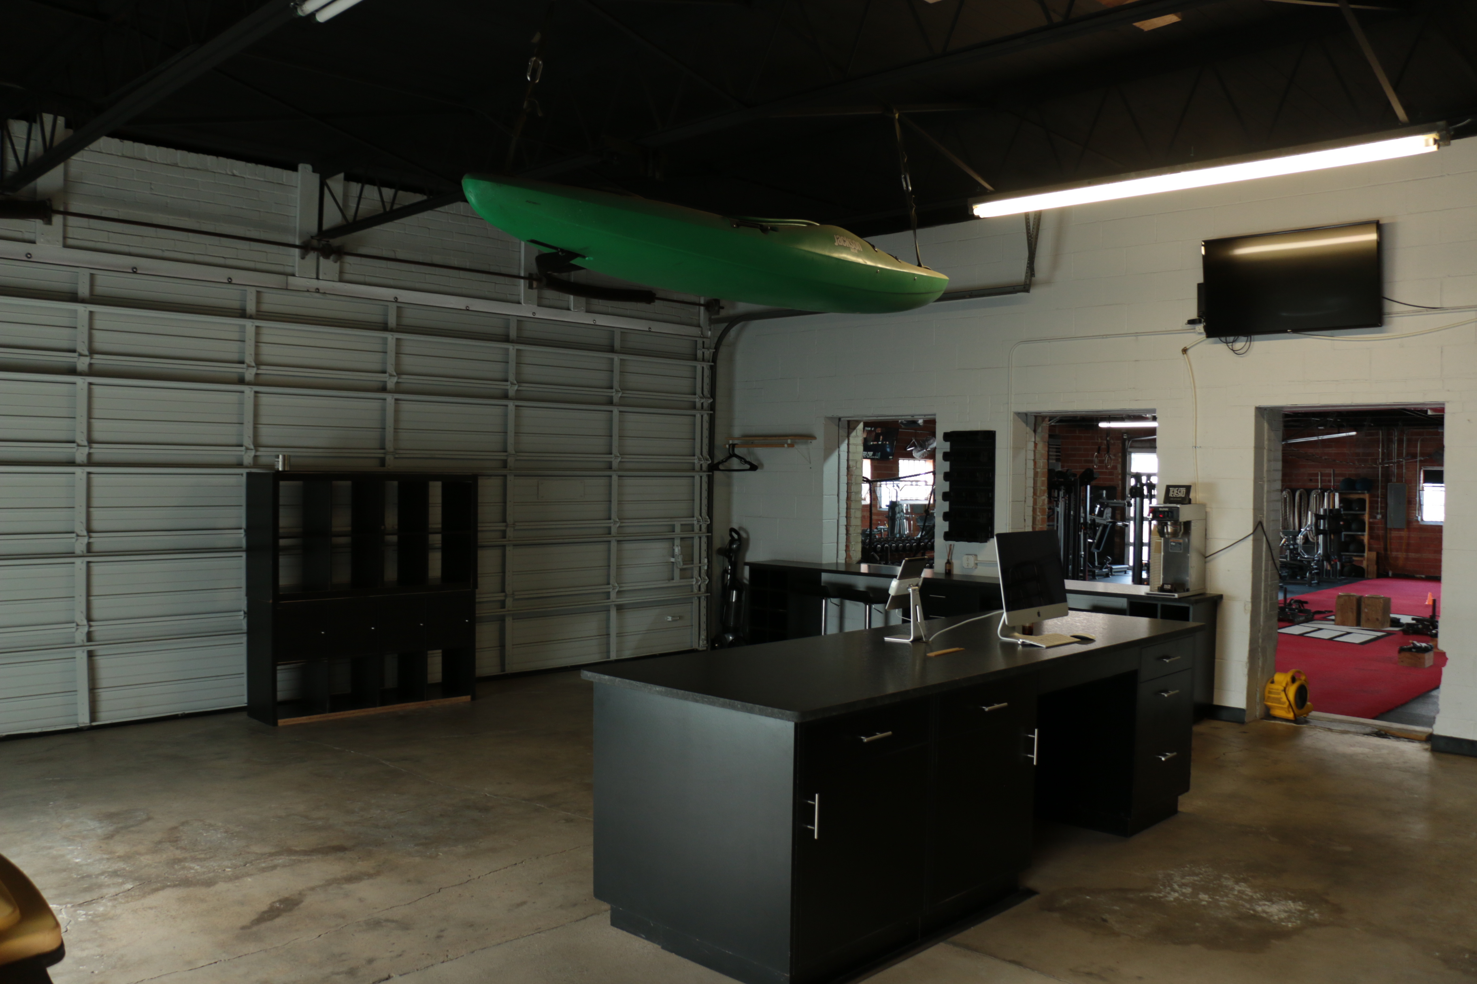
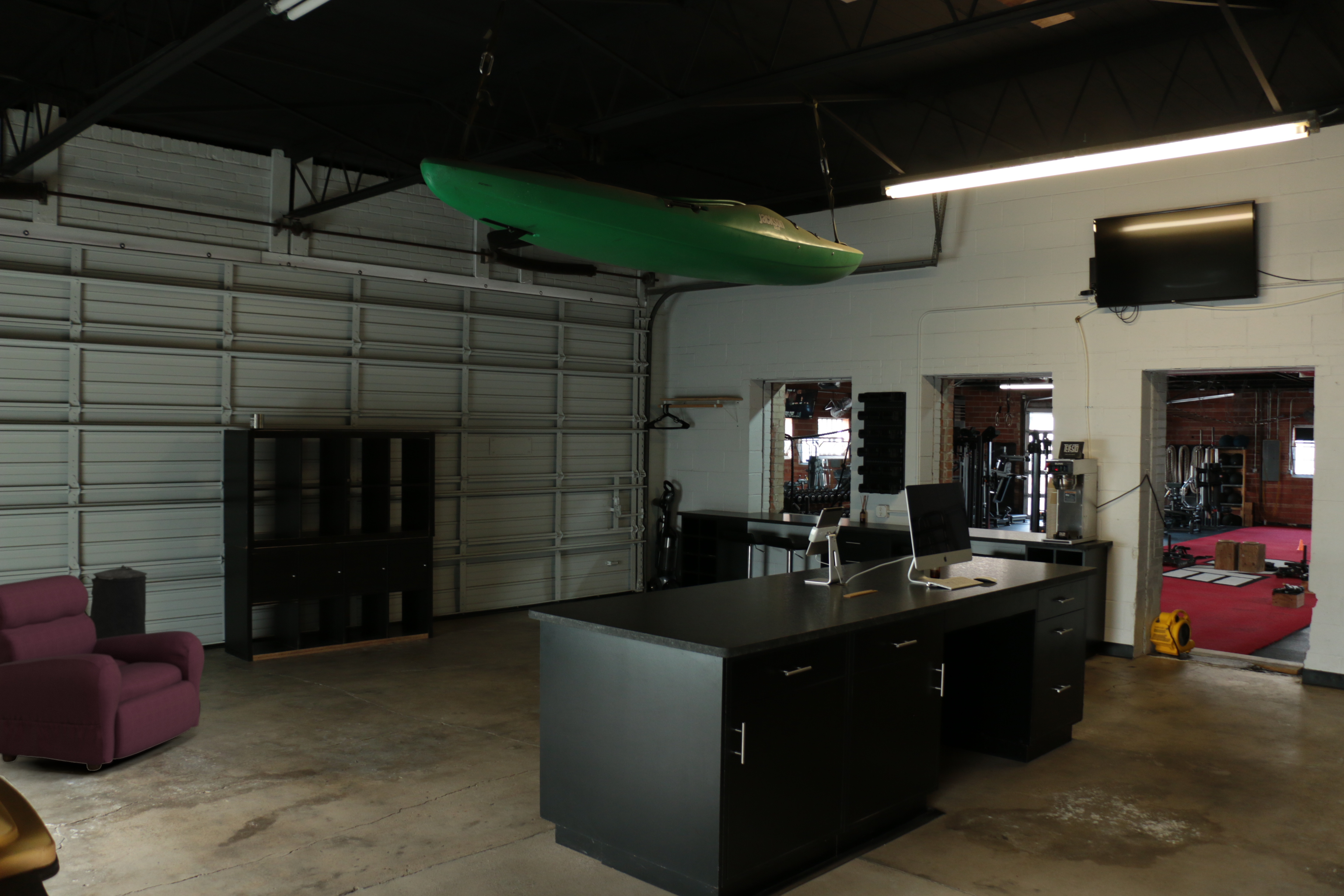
+ trash can (113, 616)
+ armchair (91, 666)
